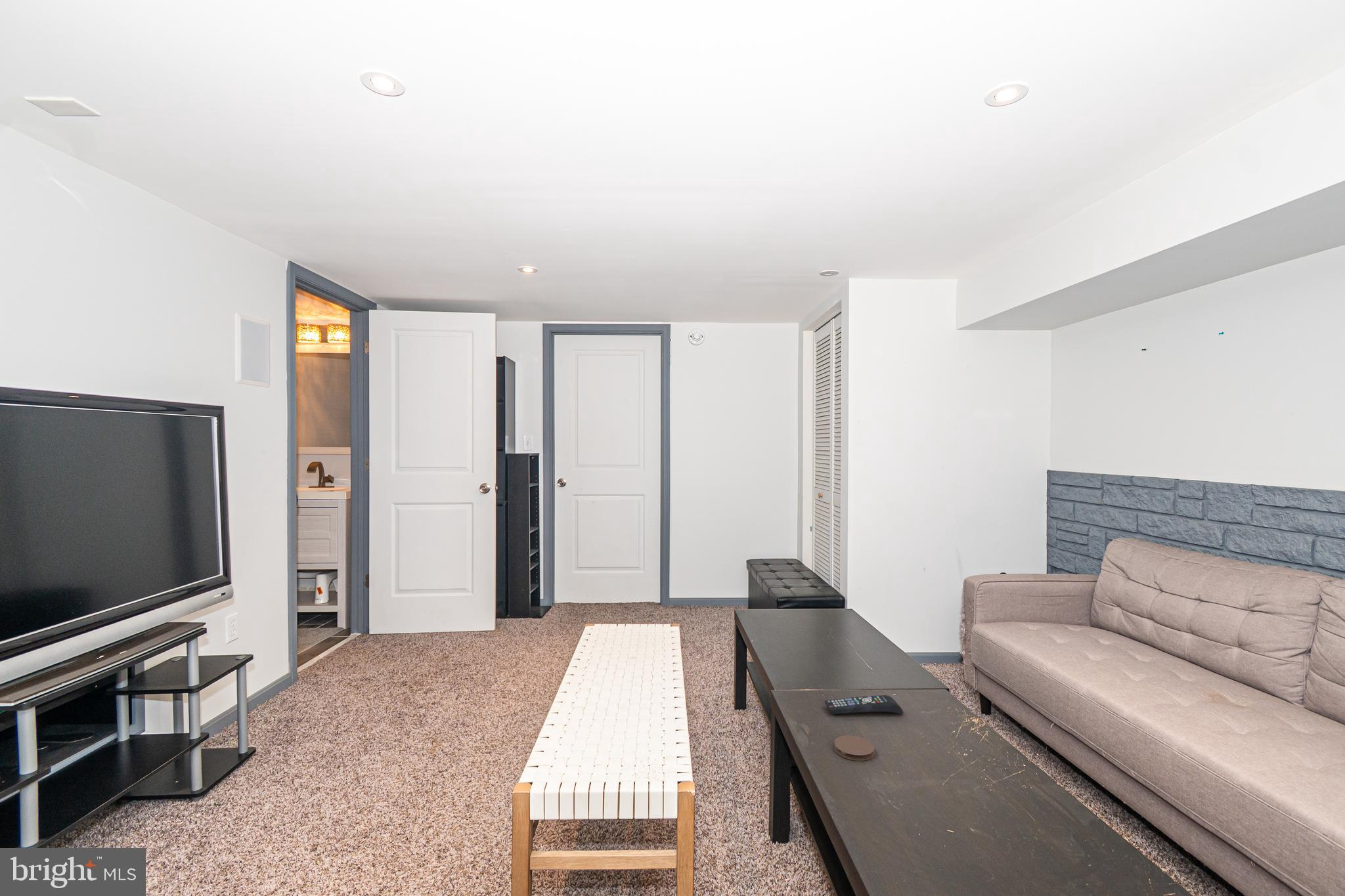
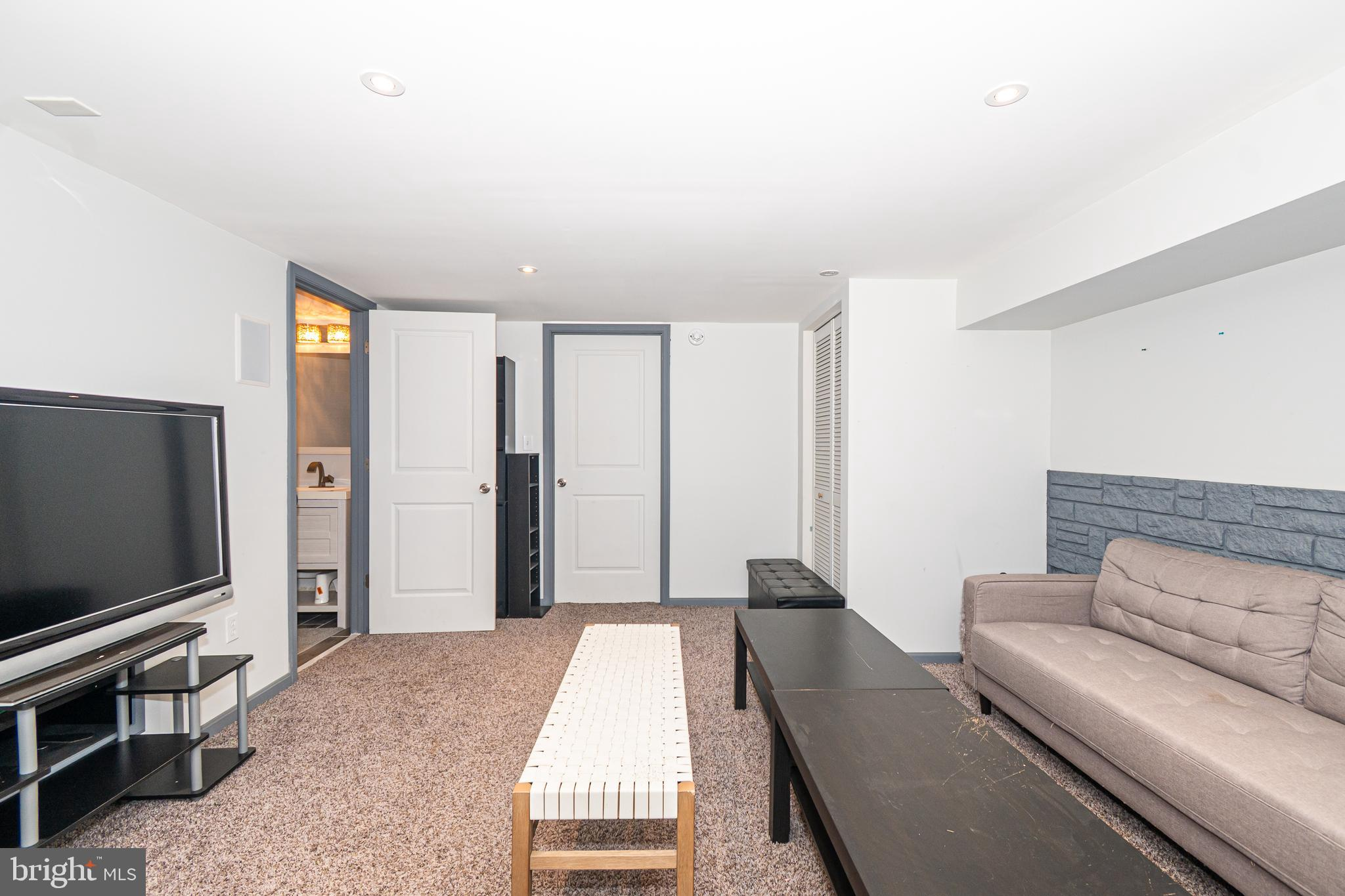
- coaster (854, 747)
- remote control (863, 705)
